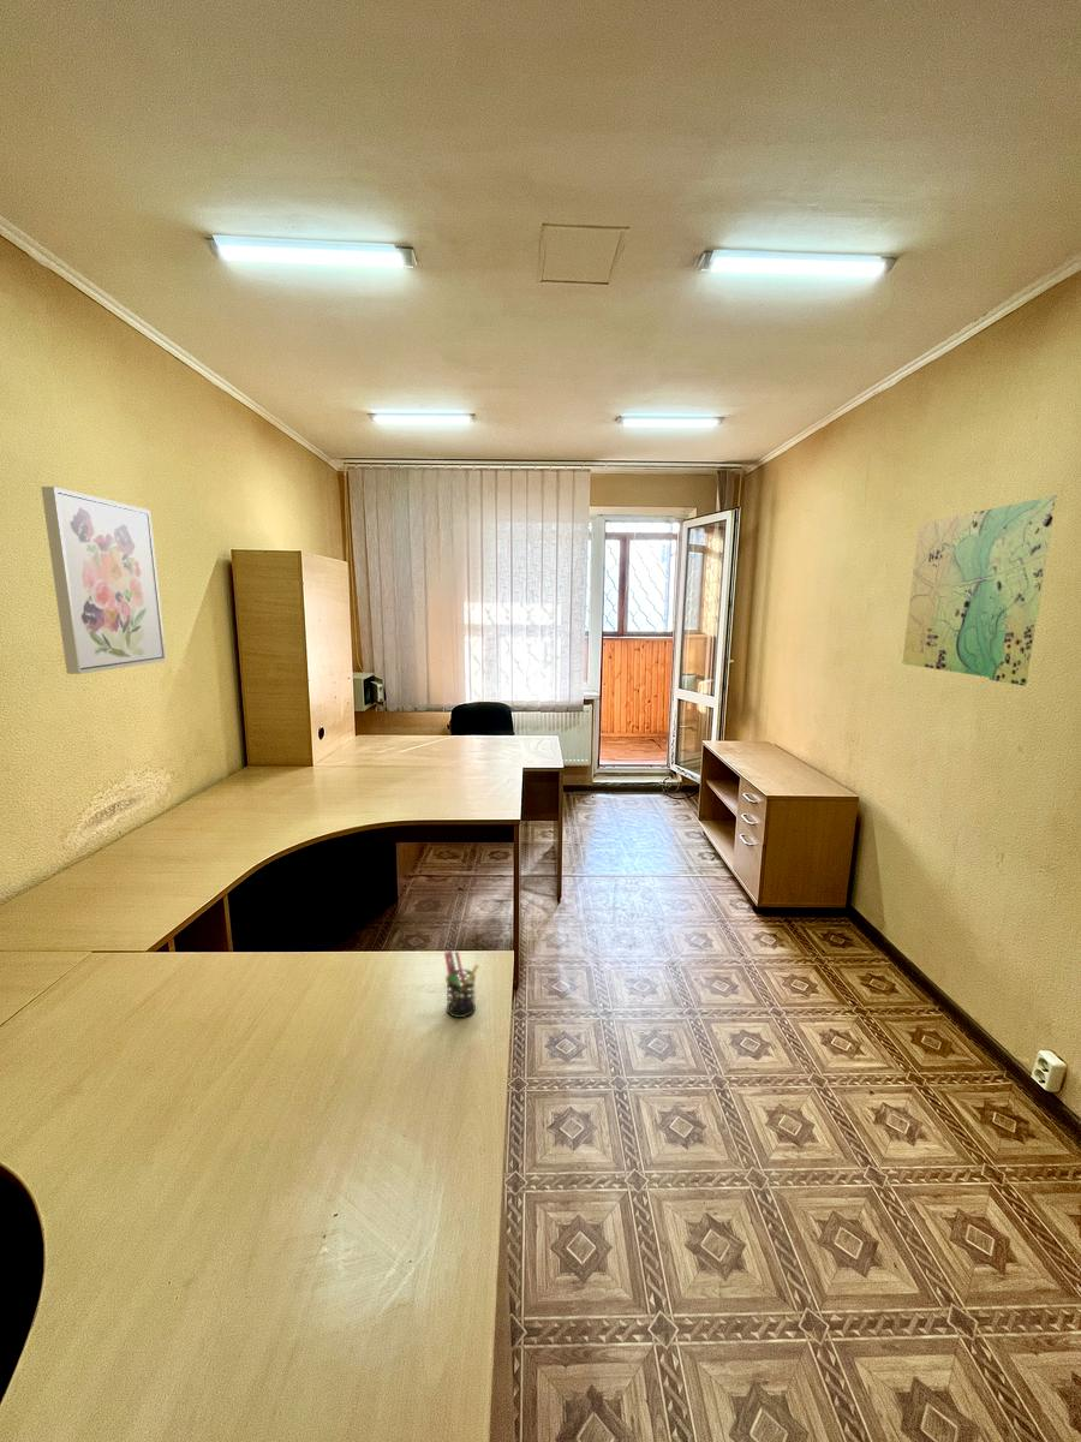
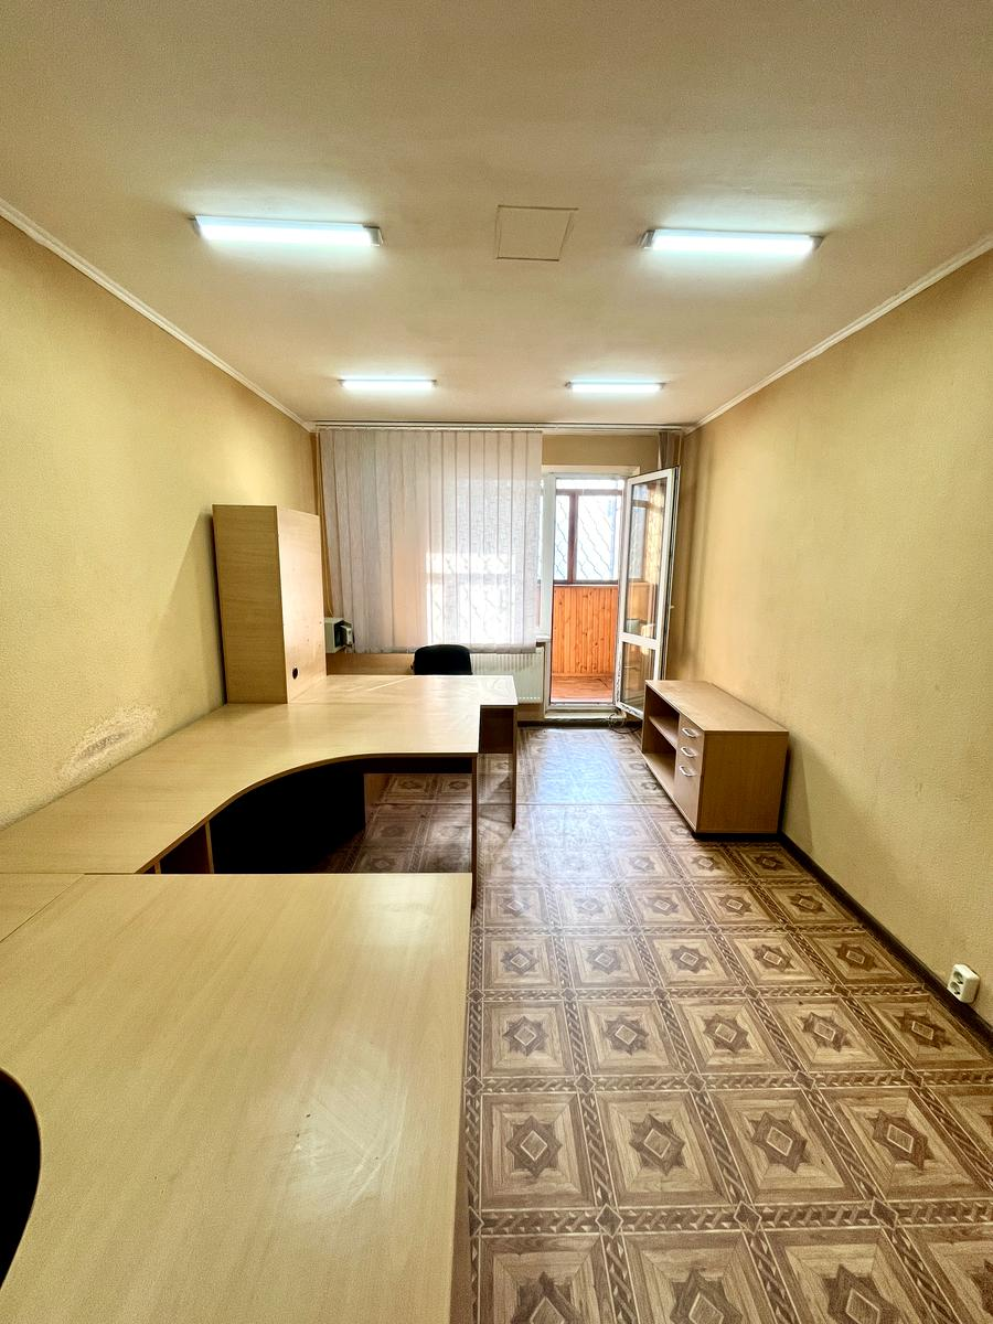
- wall art (112, 585)
- pen holder (458, 983)
- map (964, 595)
